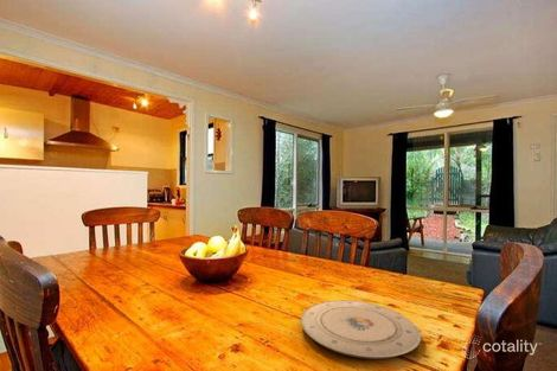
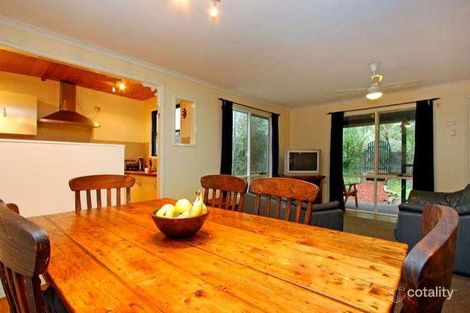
- plate (357, 326)
